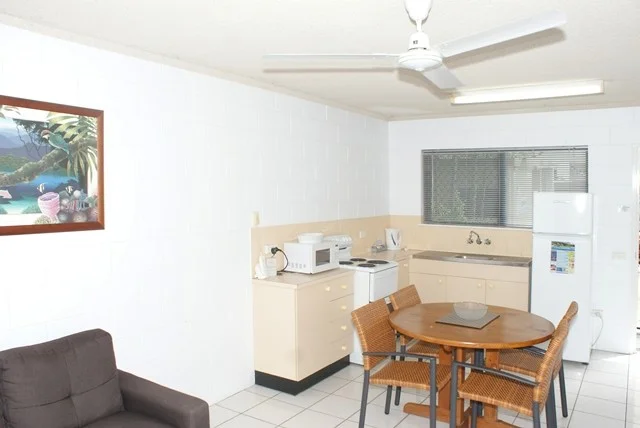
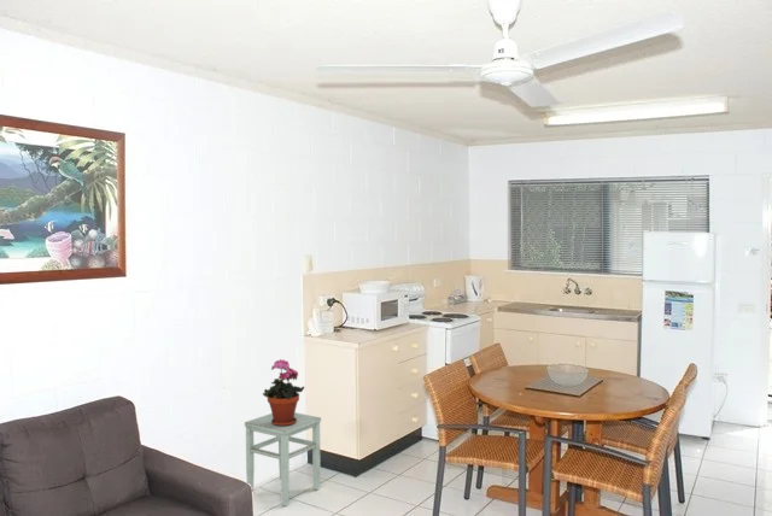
+ potted plant (283, 391)
+ stool (283, 456)
